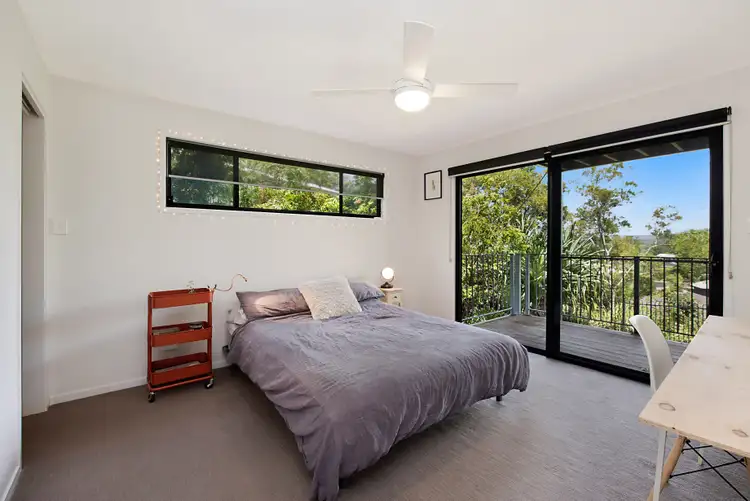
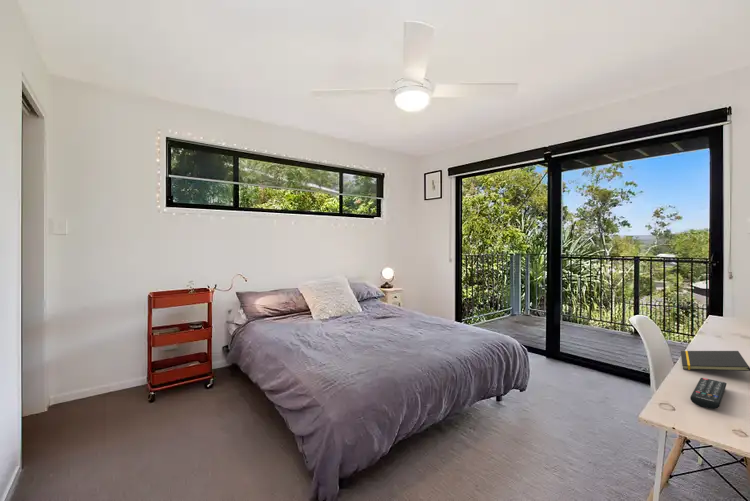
+ remote control (709, 392)
+ notepad (711, 359)
